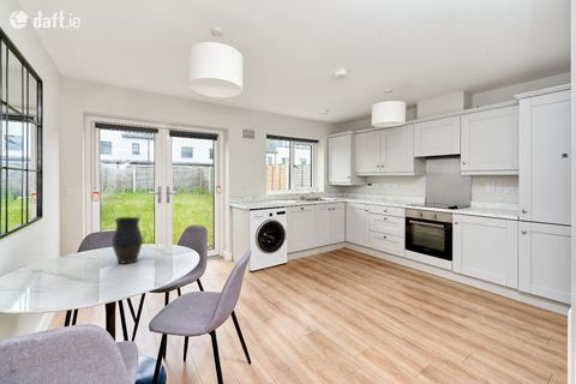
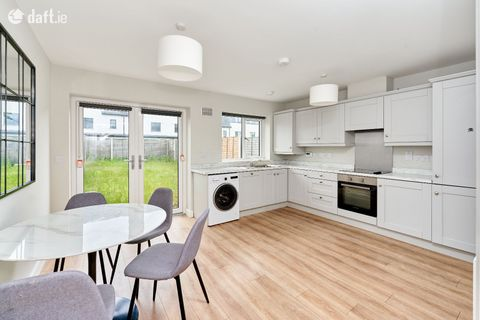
- vase (127, 239)
